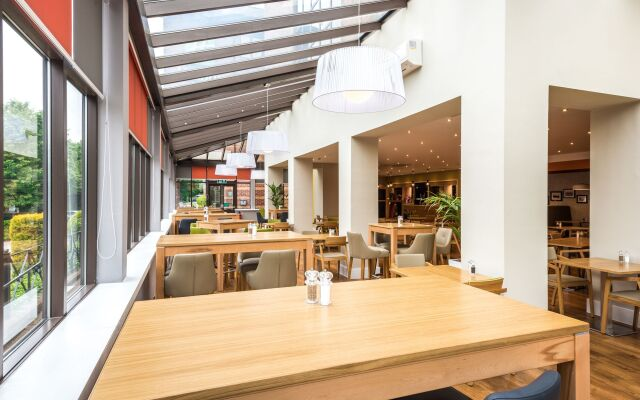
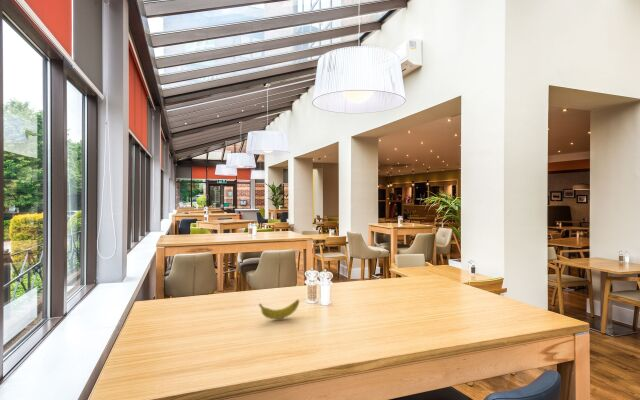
+ banana (279, 309)
